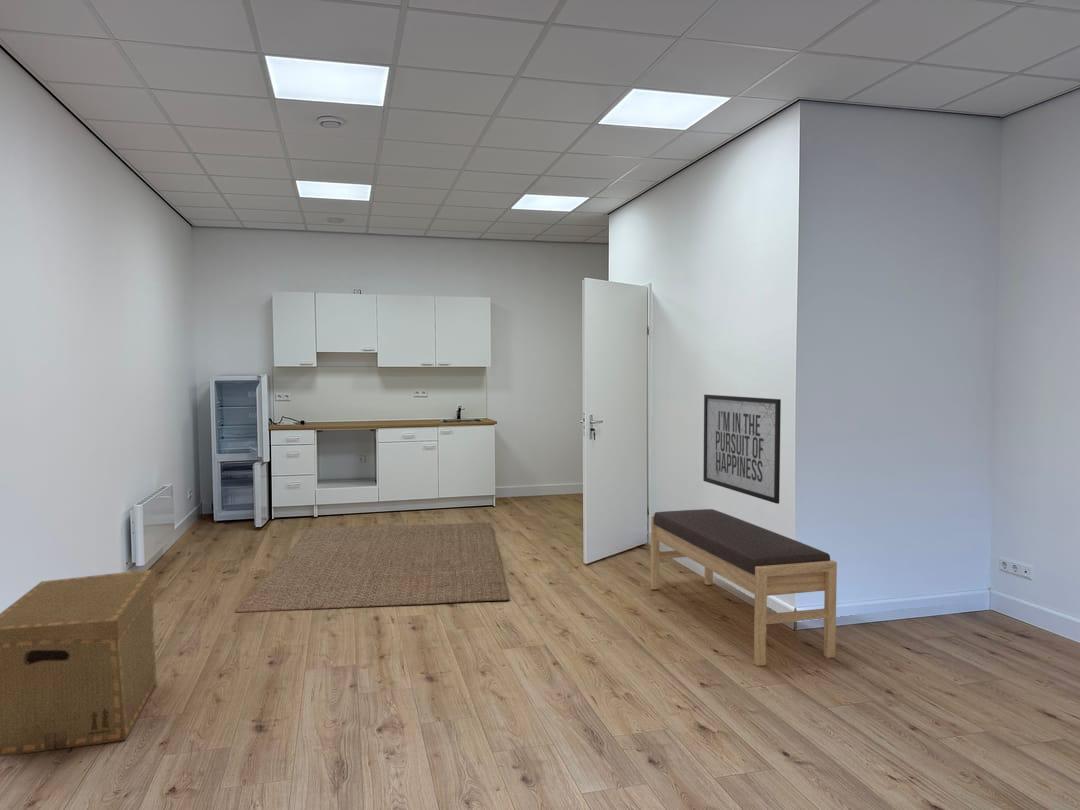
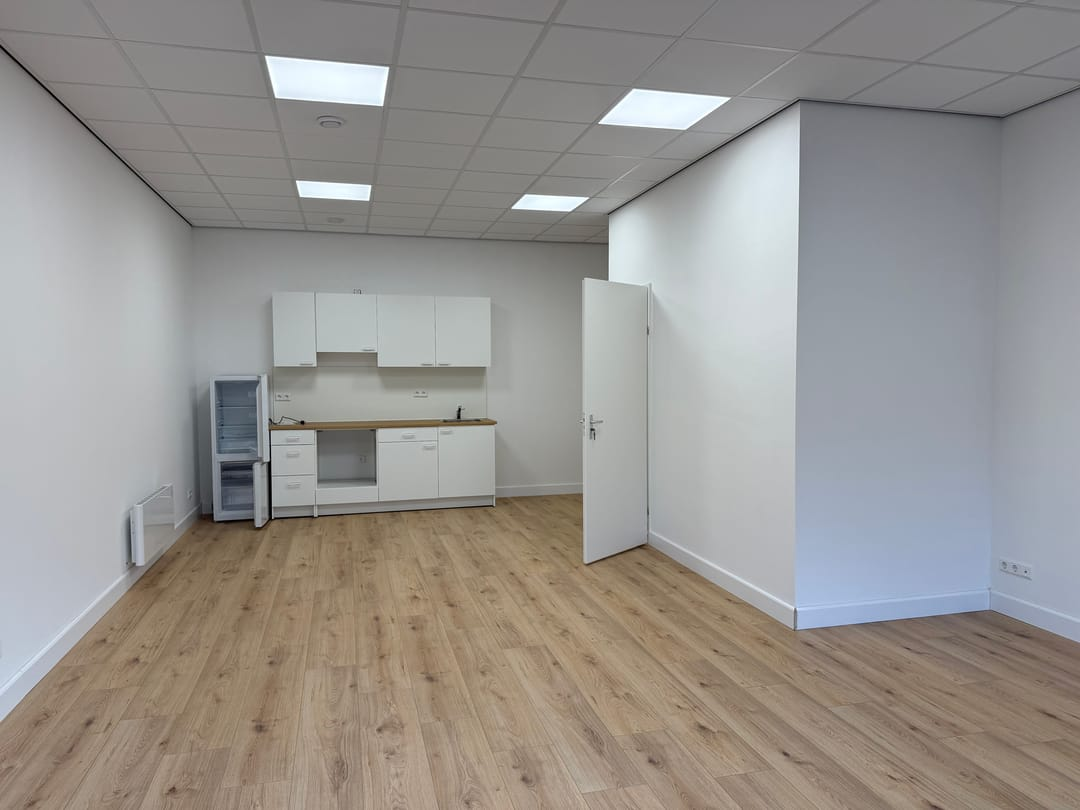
- mirror (738, 444)
- rug (391, 557)
- bench (730, 573)
- cardboard box (77, 653)
